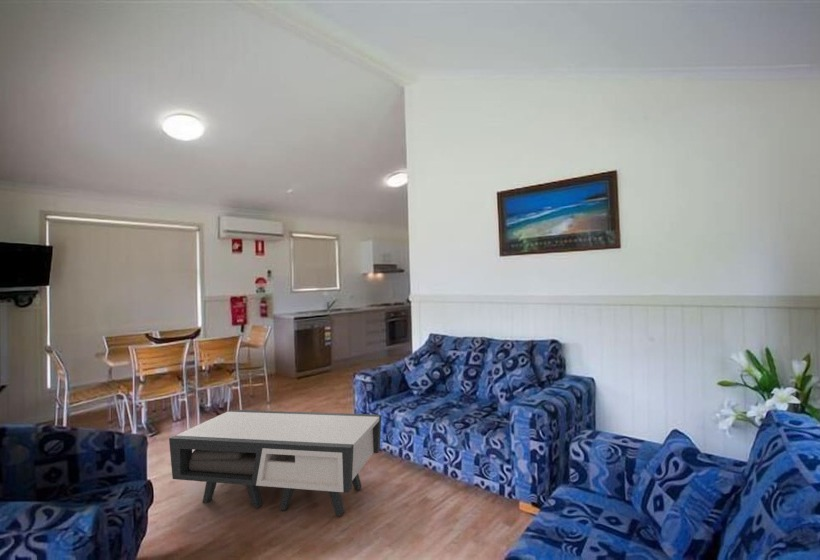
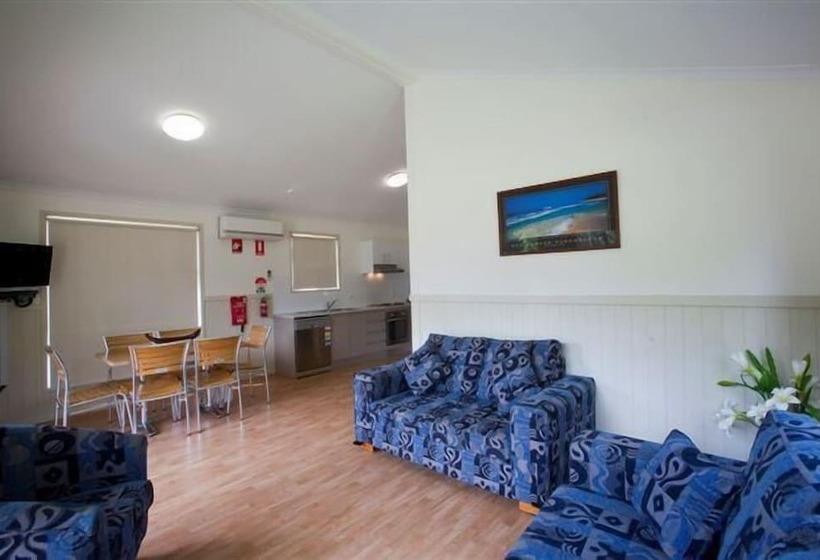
- coffee table (282, 460)
